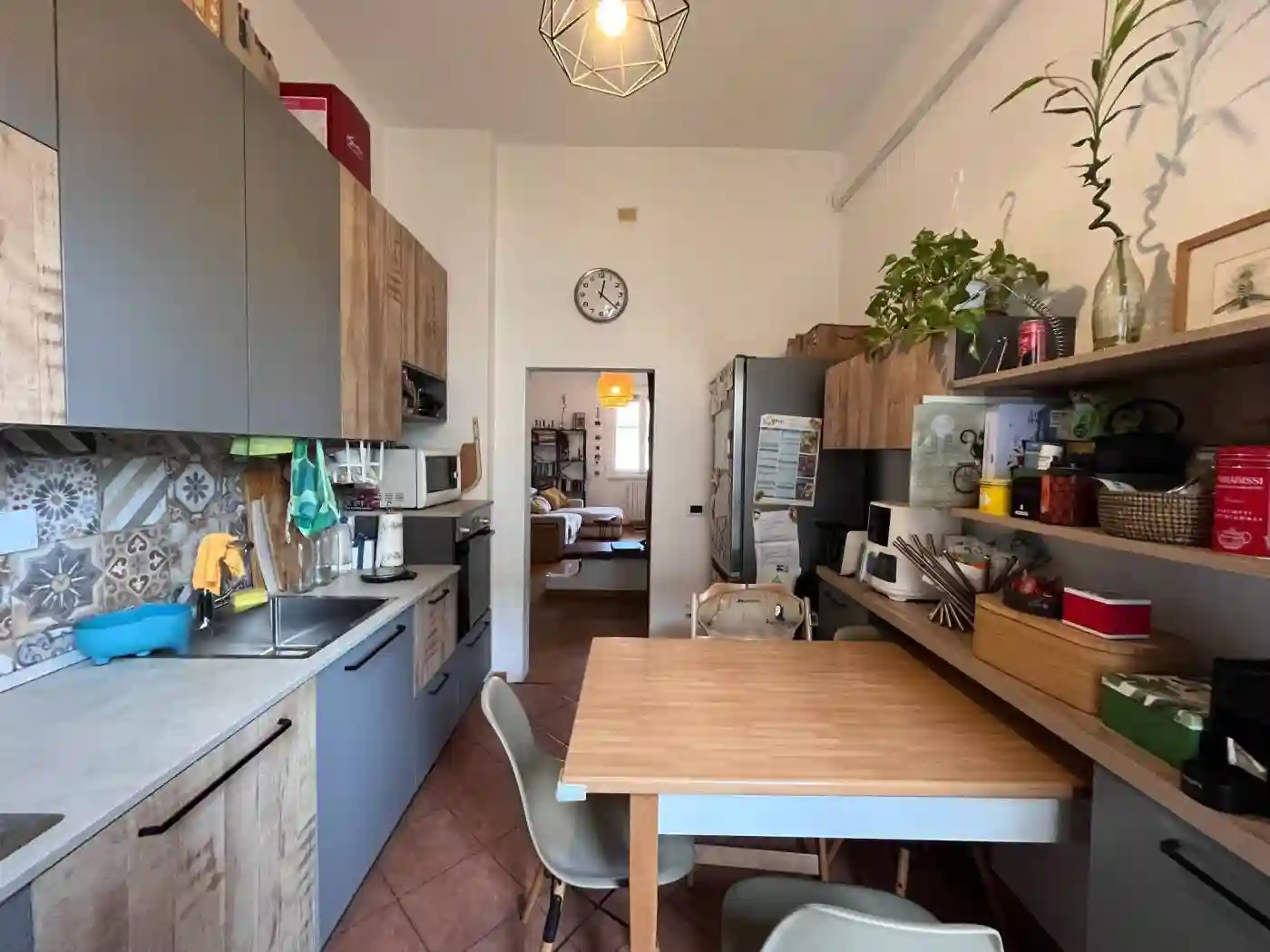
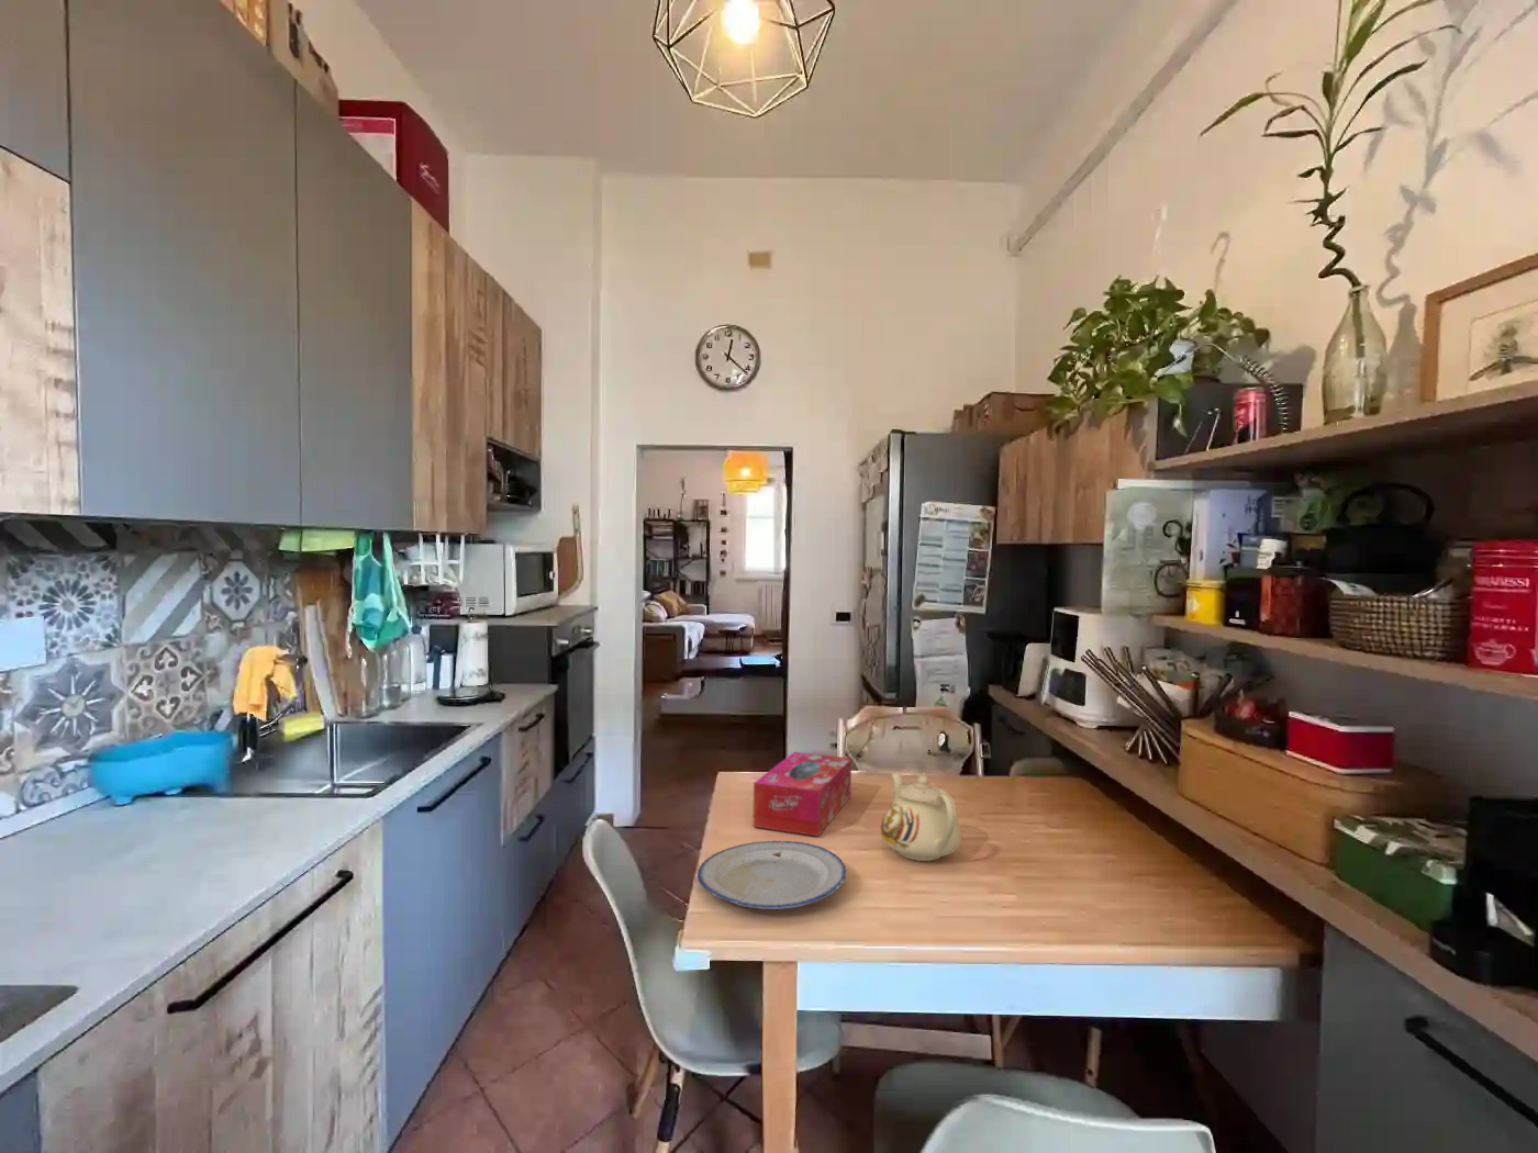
+ teapot (920, 813)
+ plate (771, 874)
+ tissue box (804, 790)
